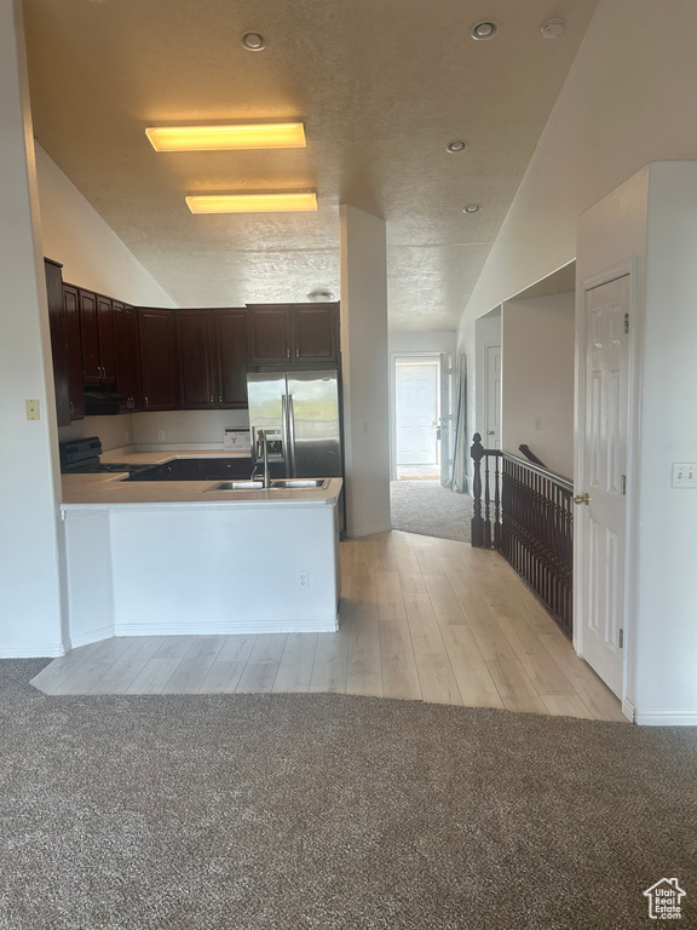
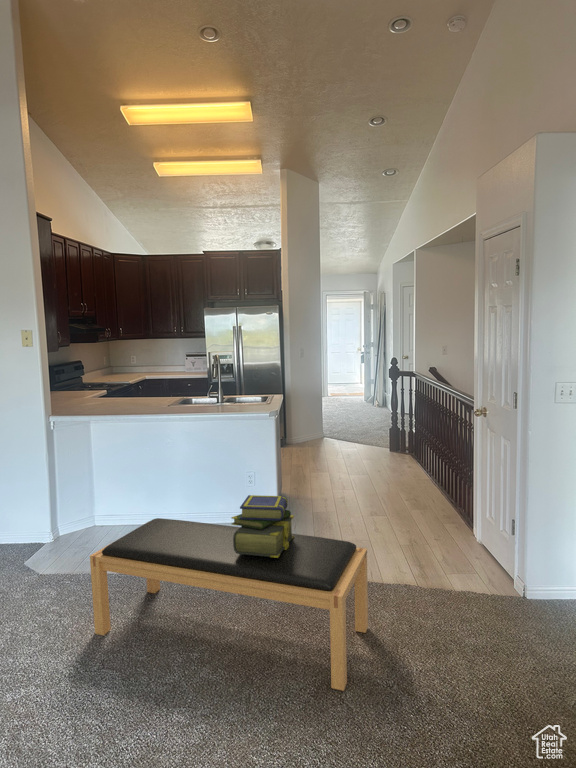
+ bench (229, 586)
+ stack of books (263, 521)
